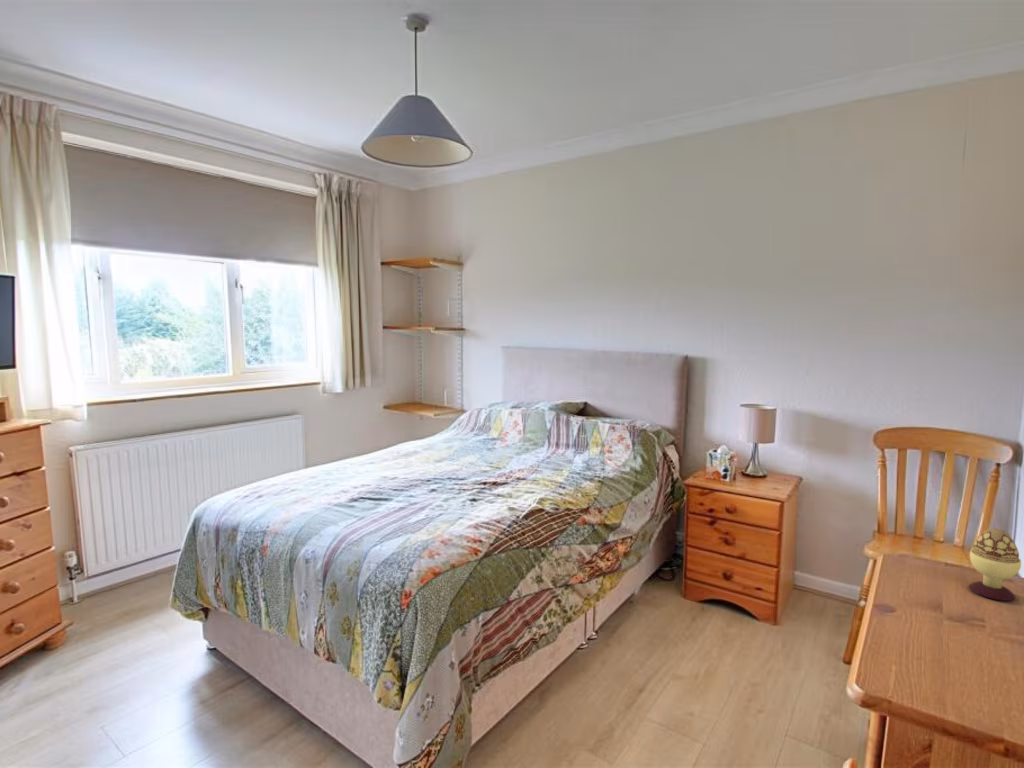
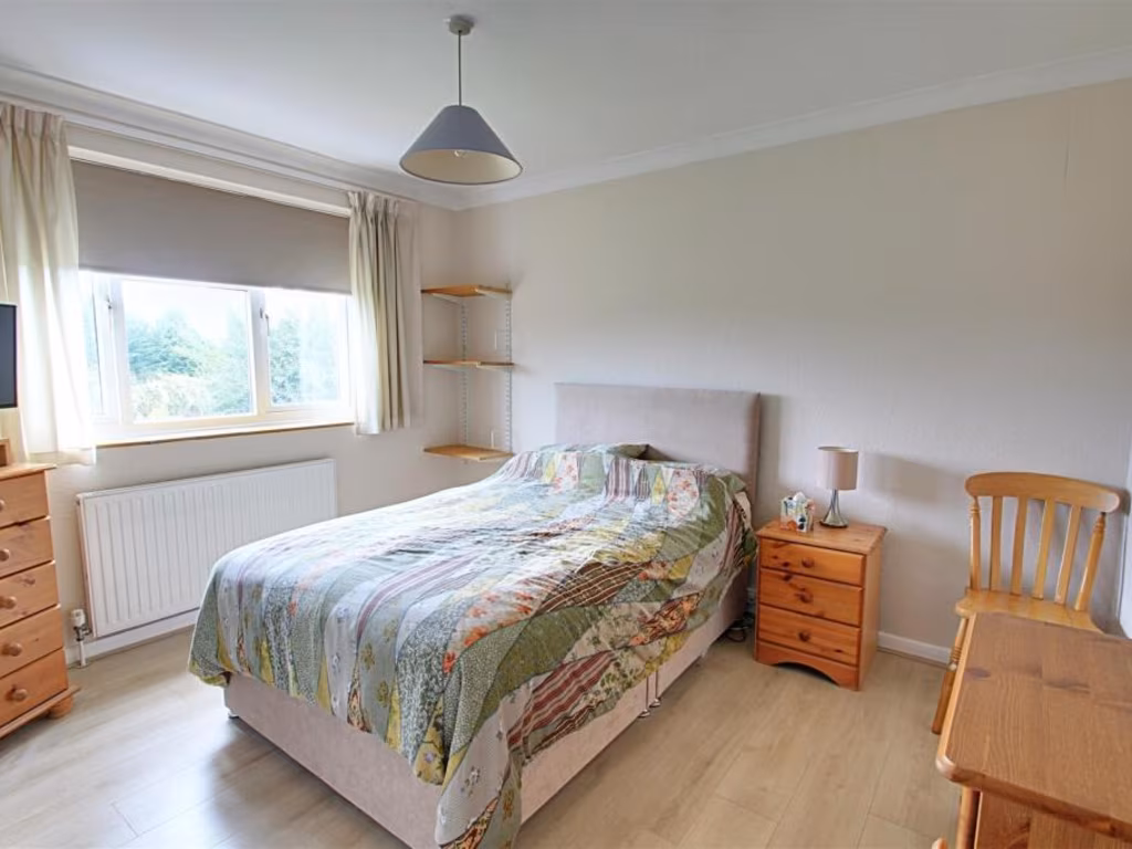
- decorative egg (994, 561)
